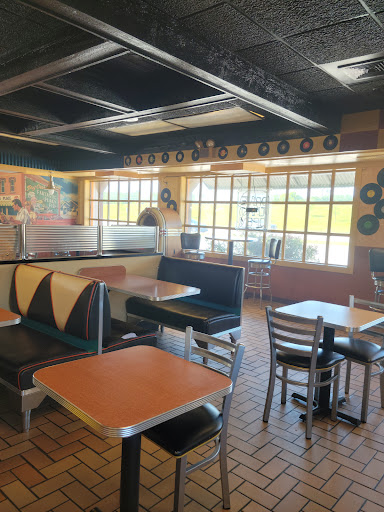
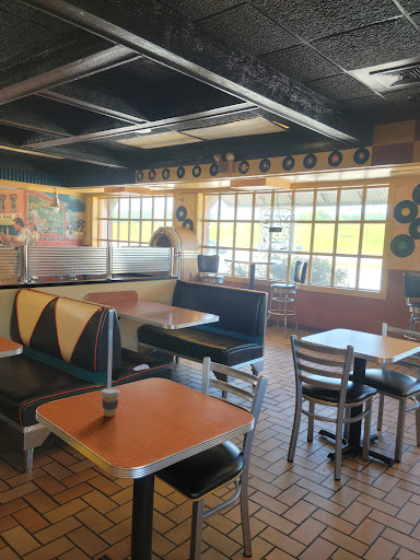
+ coffee cup (109, 402)
